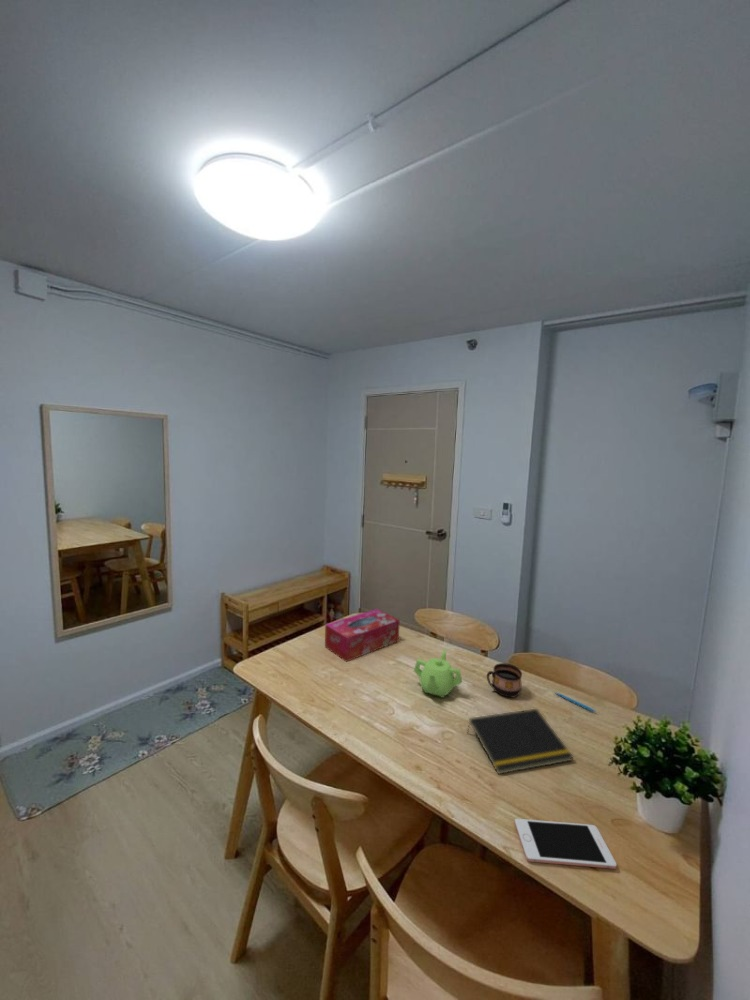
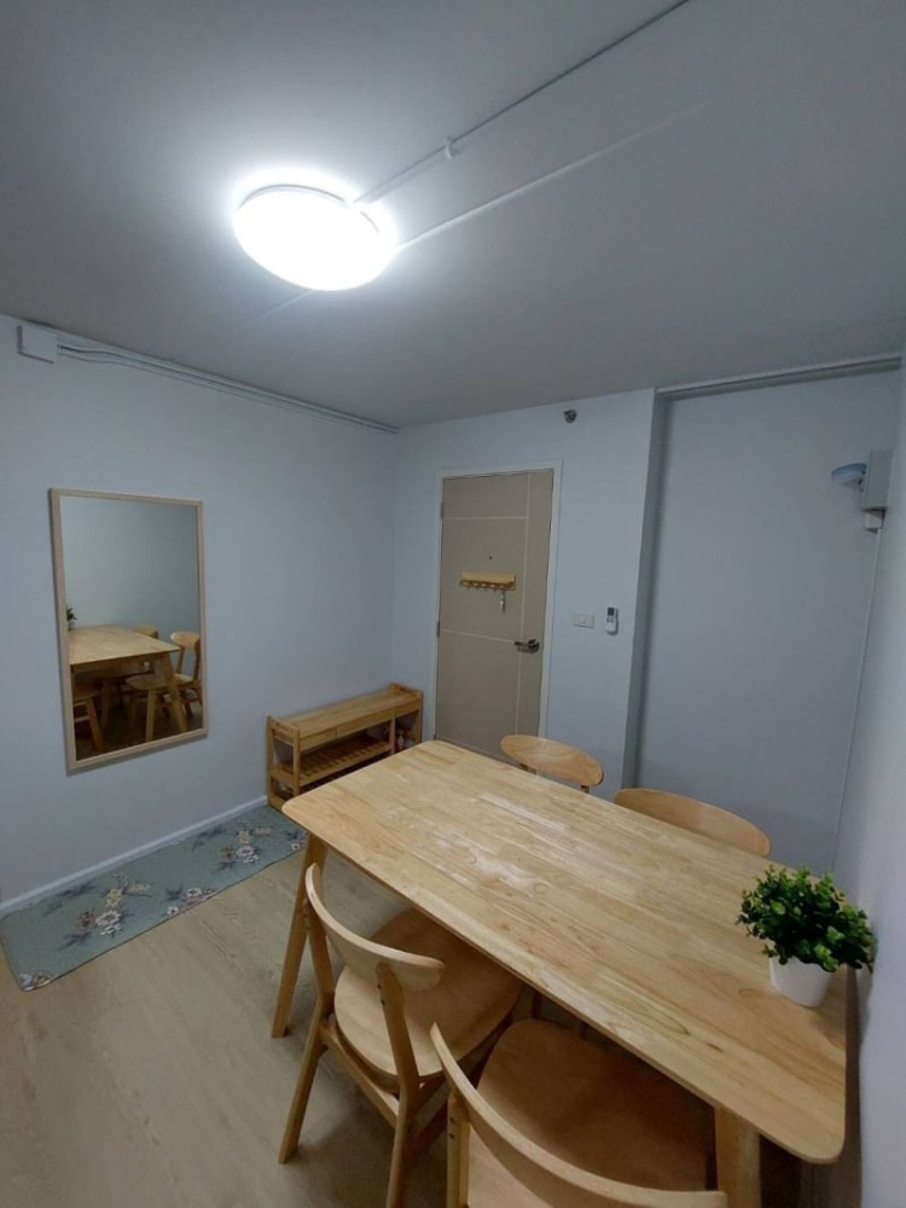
- cup (505, 680)
- tissue box (362, 633)
- teapot (437, 674)
- cell phone (562, 842)
- notepad (519, 738)
- pen (574, 701)
